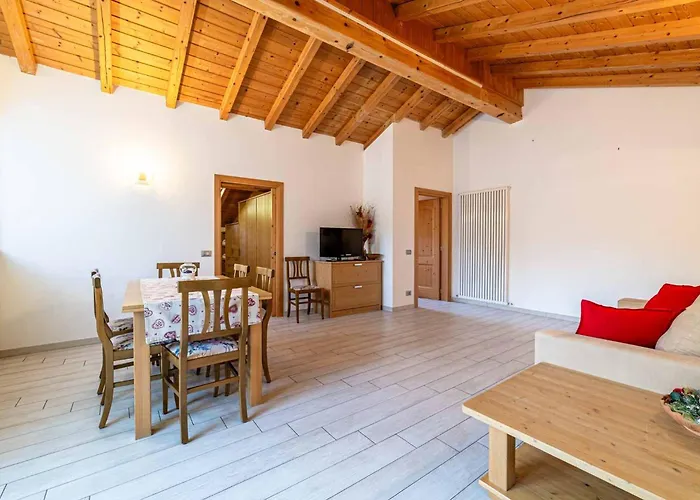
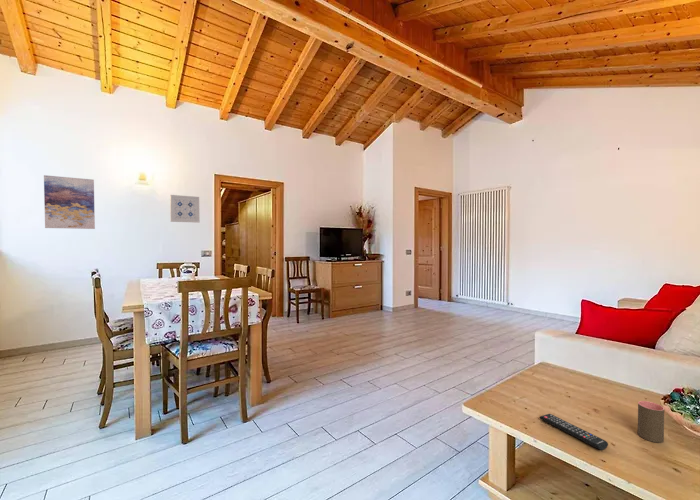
+ remote control (571, 430)
+ cup (650, 421)
+ wall art (185, 209)
+ wall art (70, 203)
